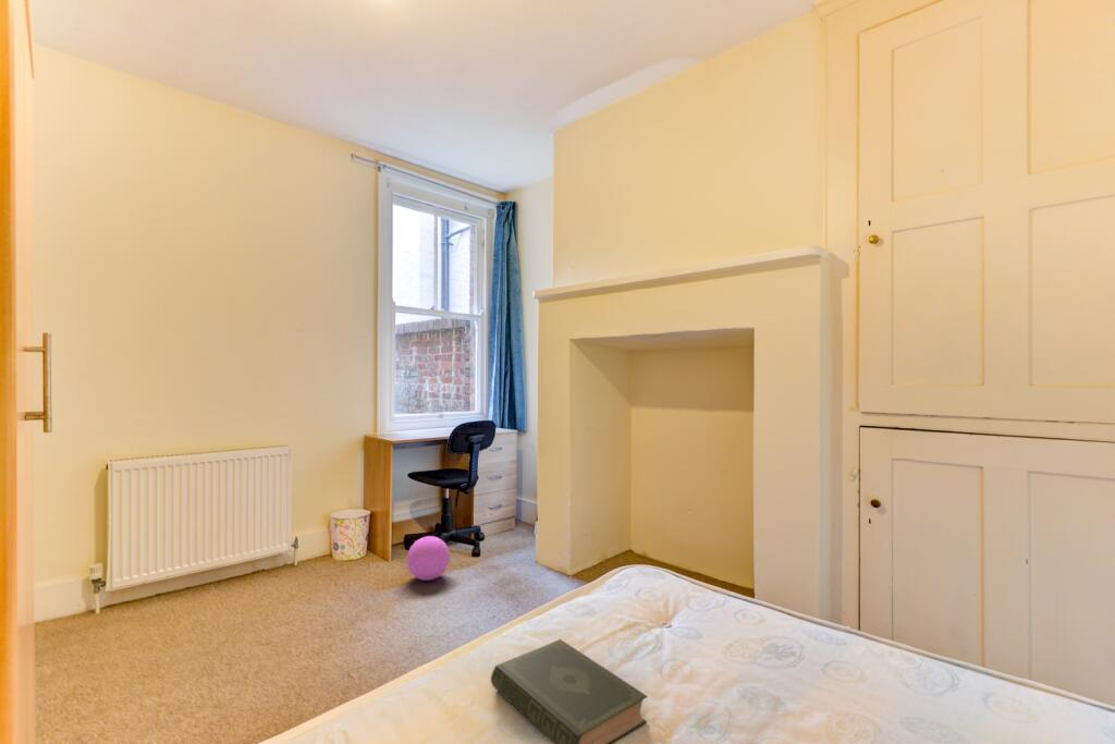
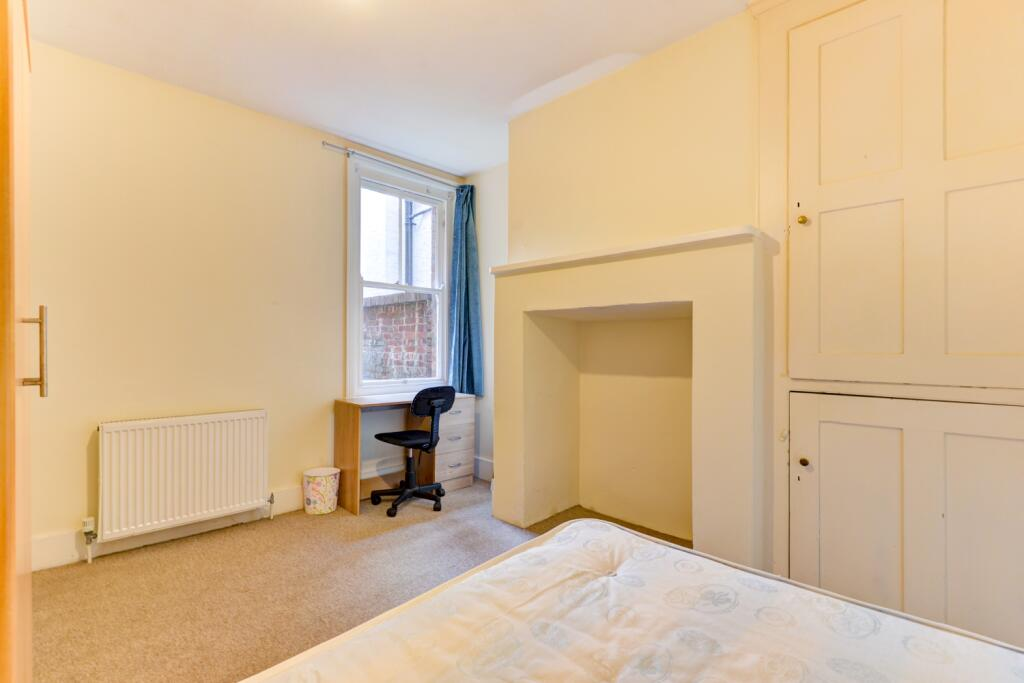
- ball (428, 558)
- book (565, 693)
